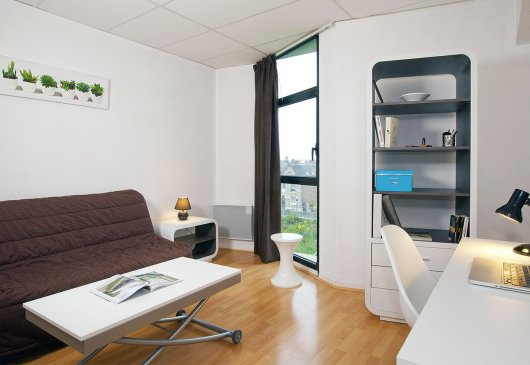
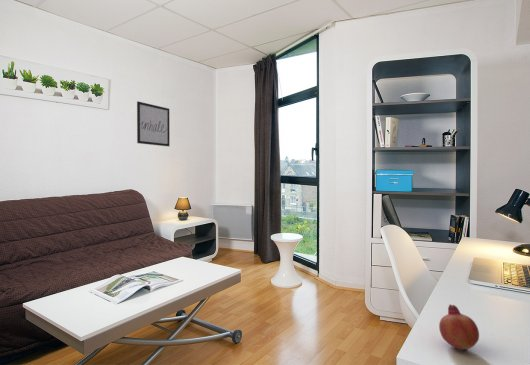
+ wall art (154, 125)
+ fruit (458, 327)
